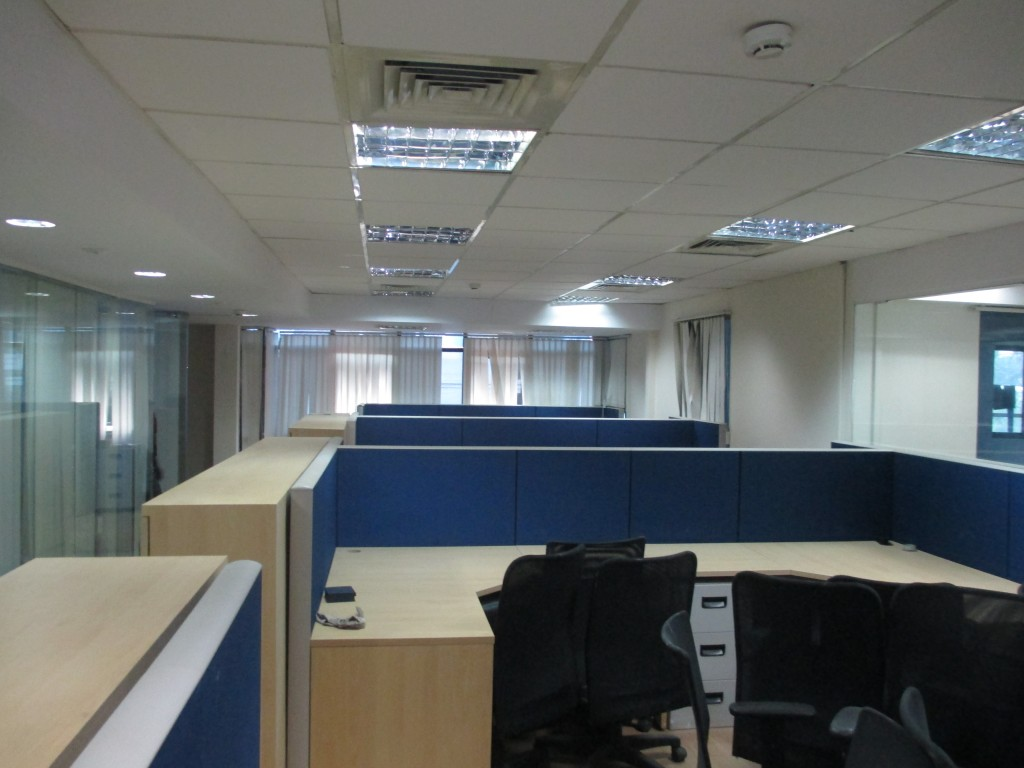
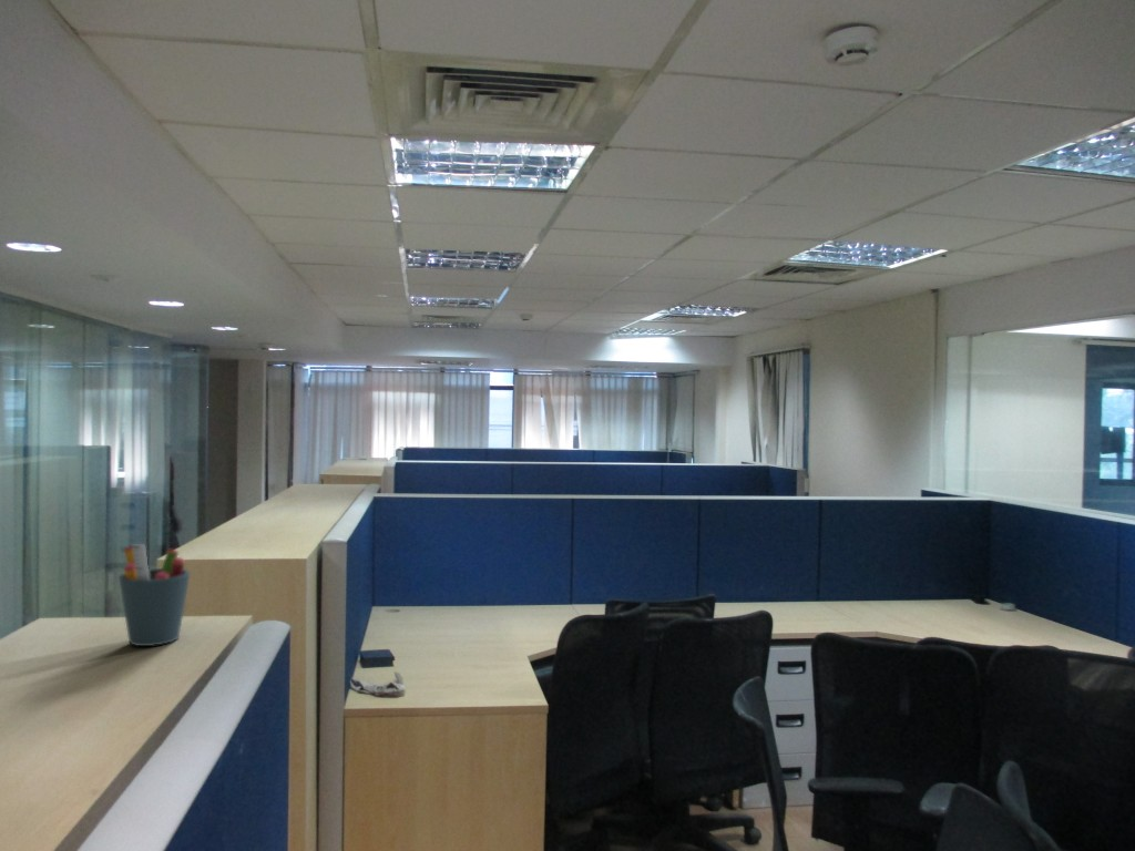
+ pen holder (154, 588)
